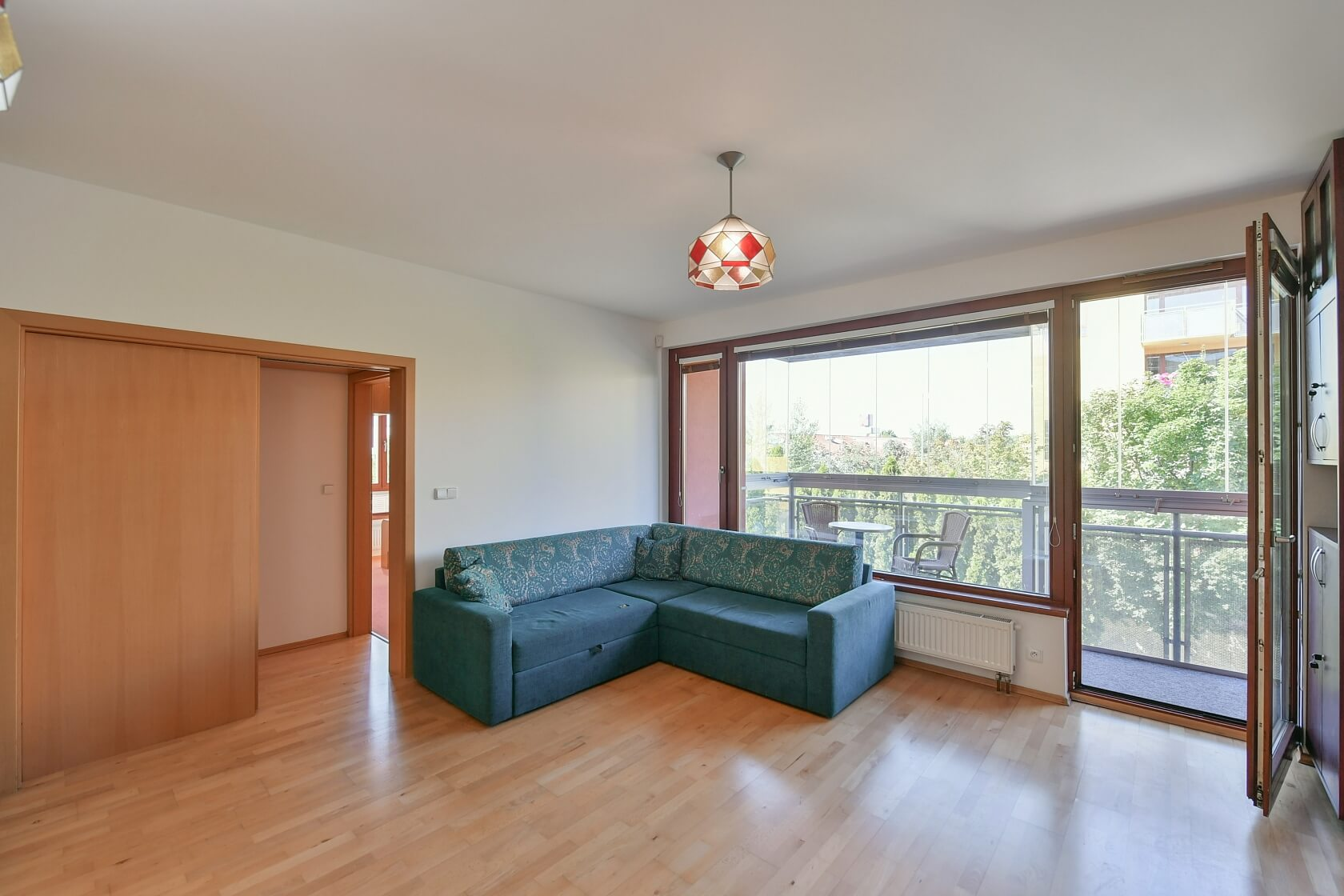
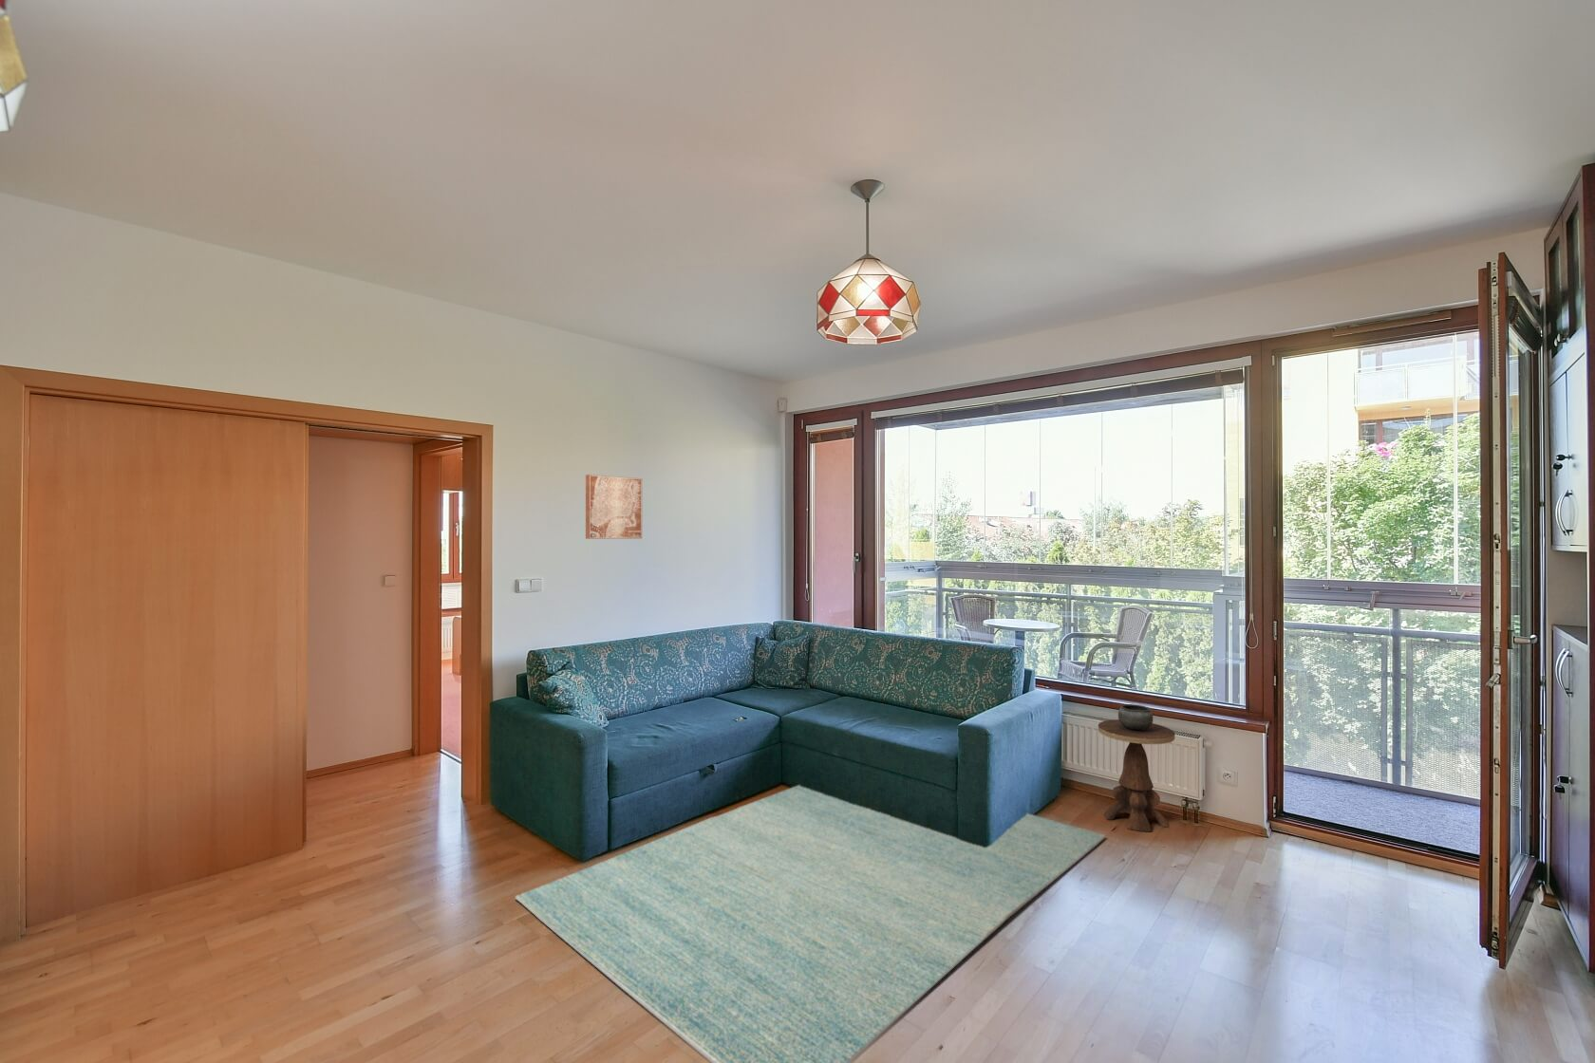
+ rug (837, 863)
+ wall art (615, 507)
+ side table (1136, 763)
